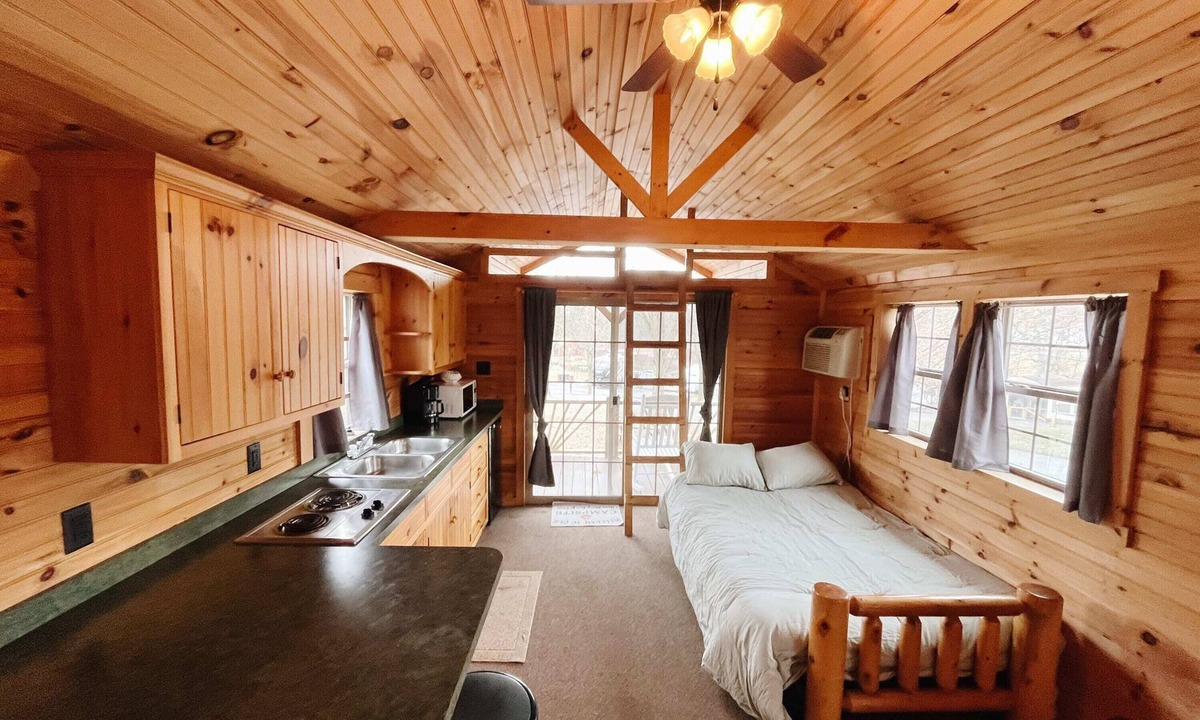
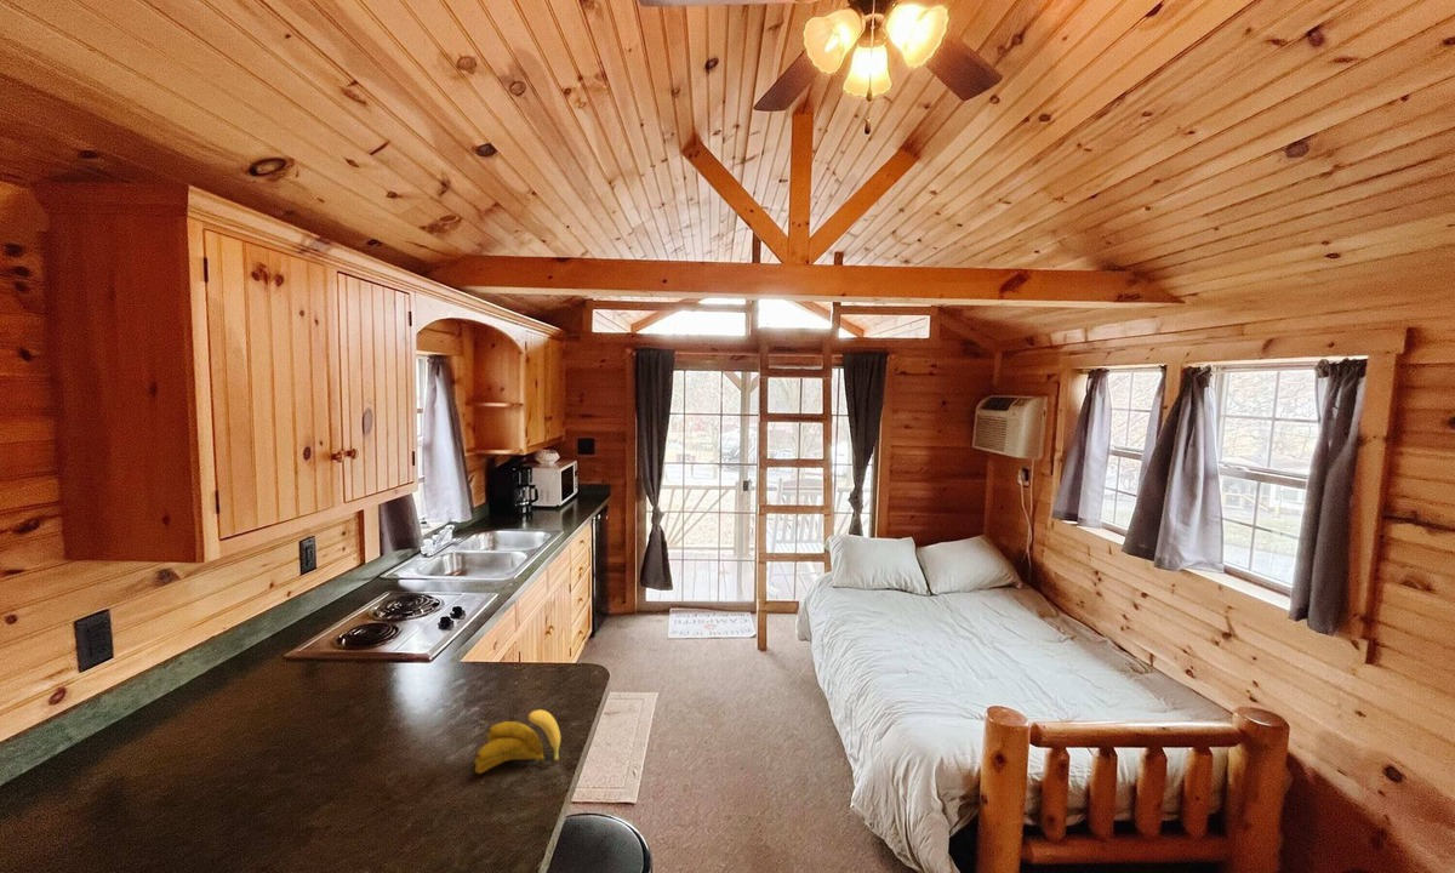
+ banana (514, 737)
